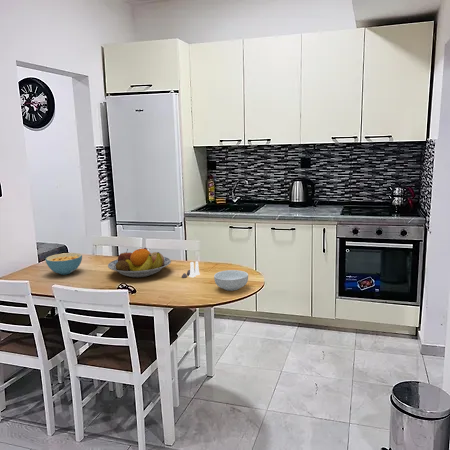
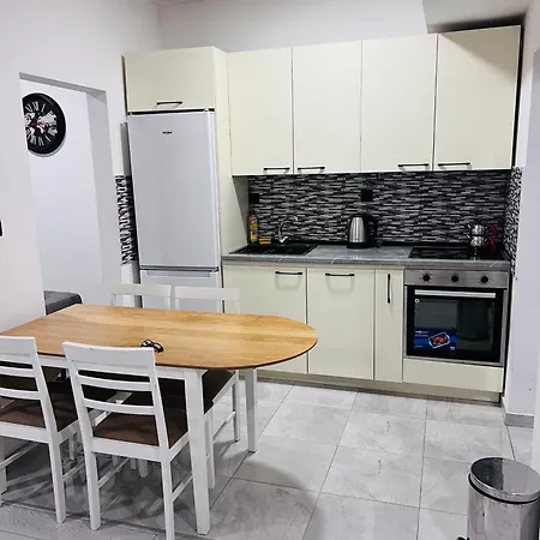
- cereal bowl (64, 265)
- salt and pepper shaker set (191, 268)
- cereal bowl (231, 281)
- fruit bowl (139, 260)
